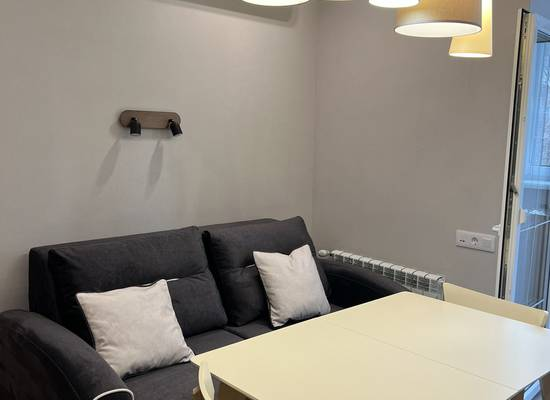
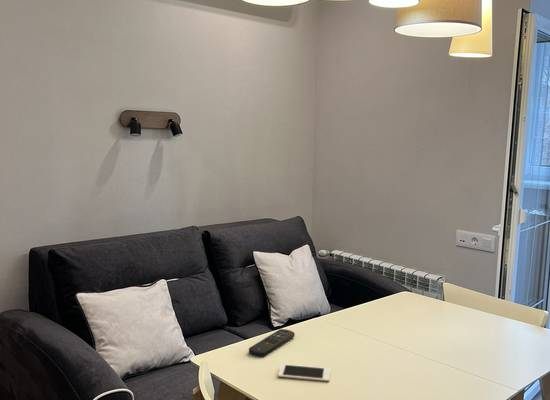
+ cell phone (304, 372)
+ remote control (272, 341)
